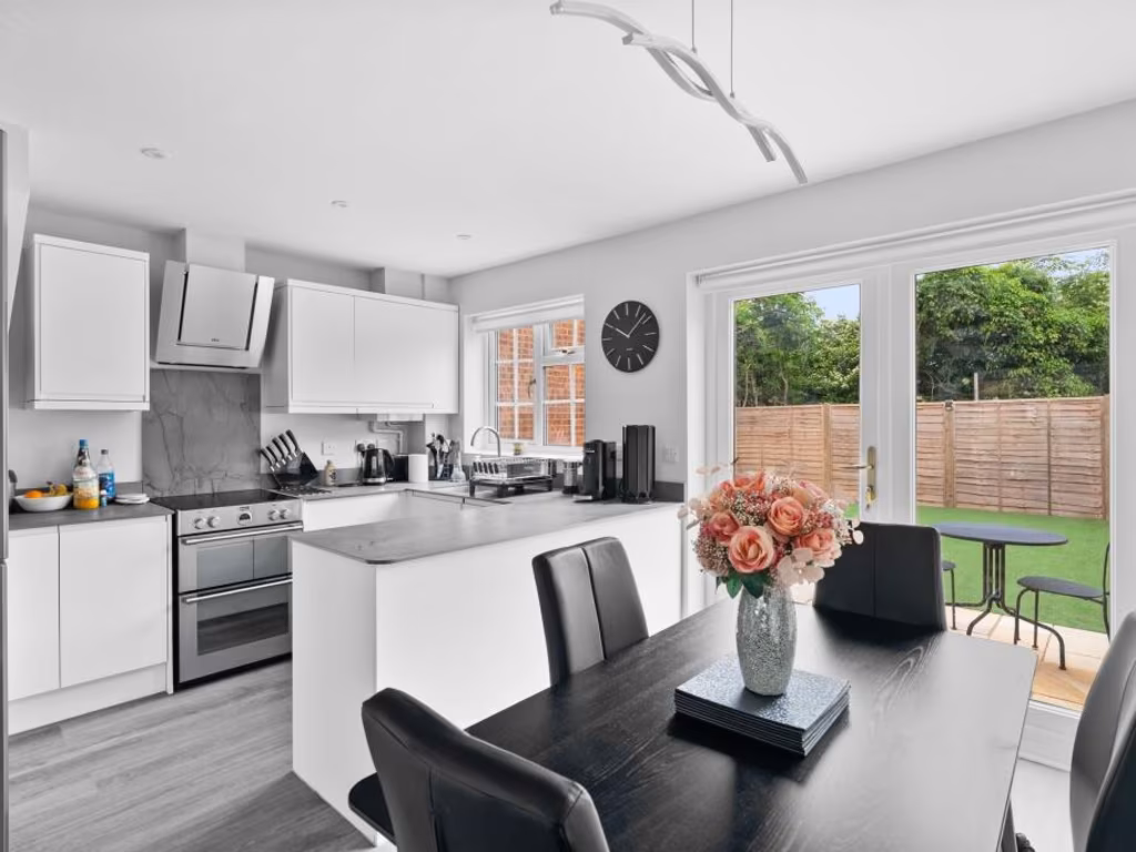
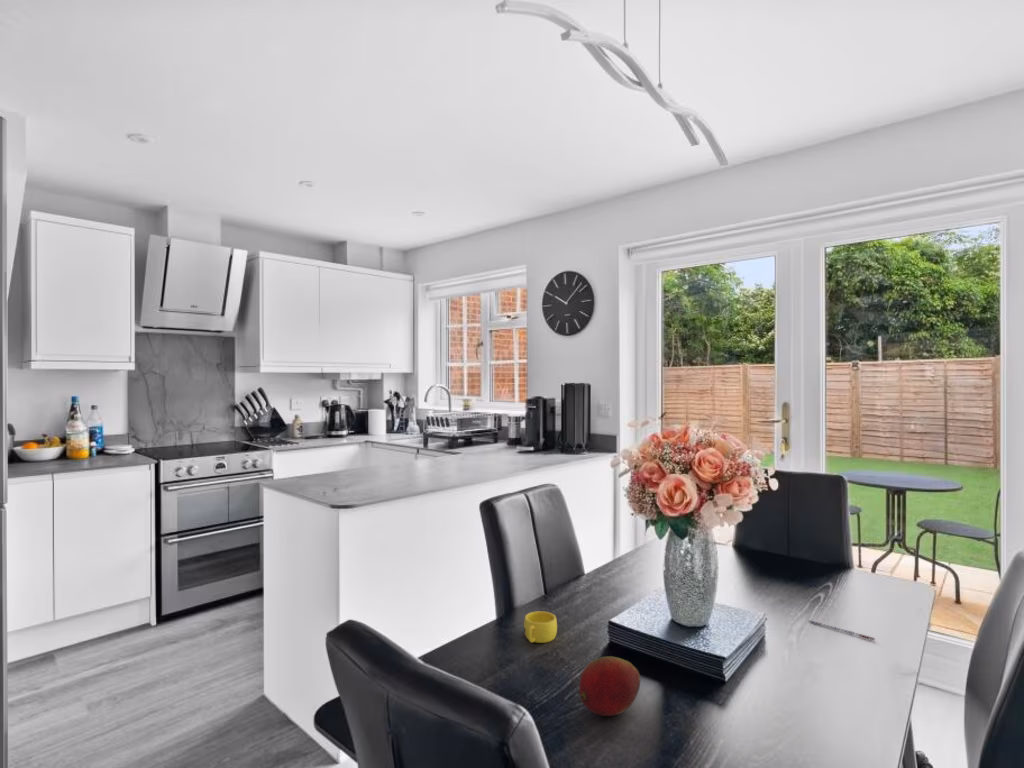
+ cup (538, 629)
+ pen (840, 629)
+ fruit (610, 684)
